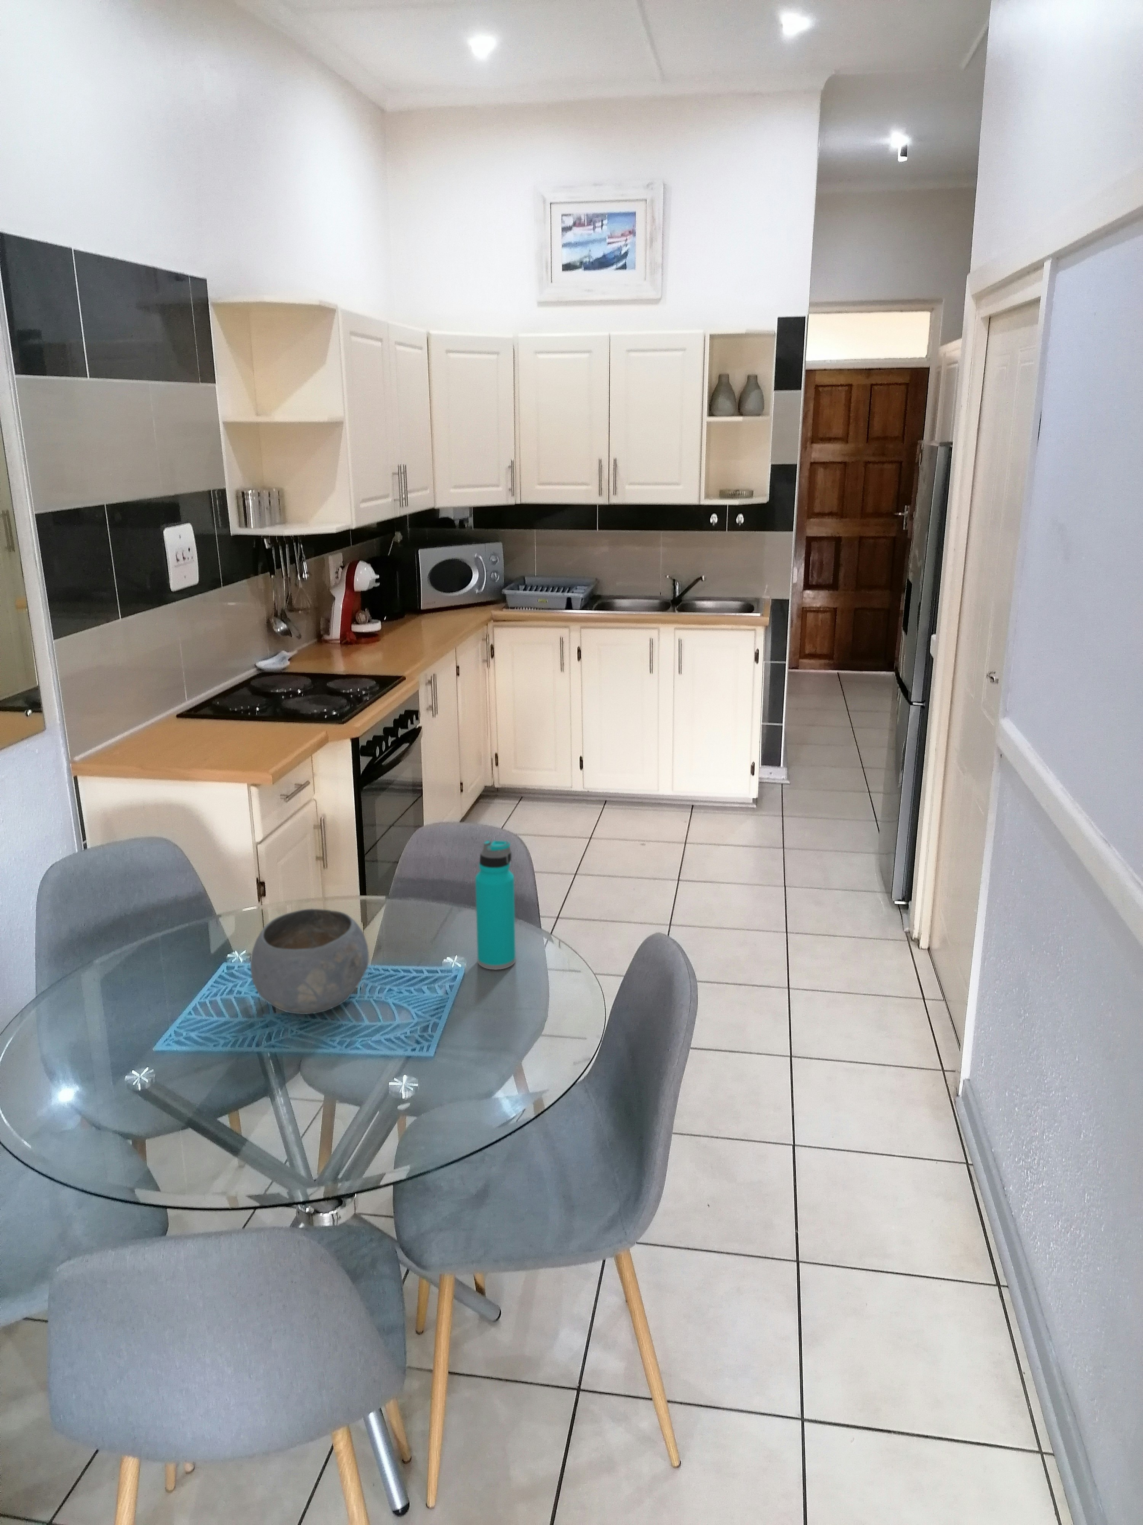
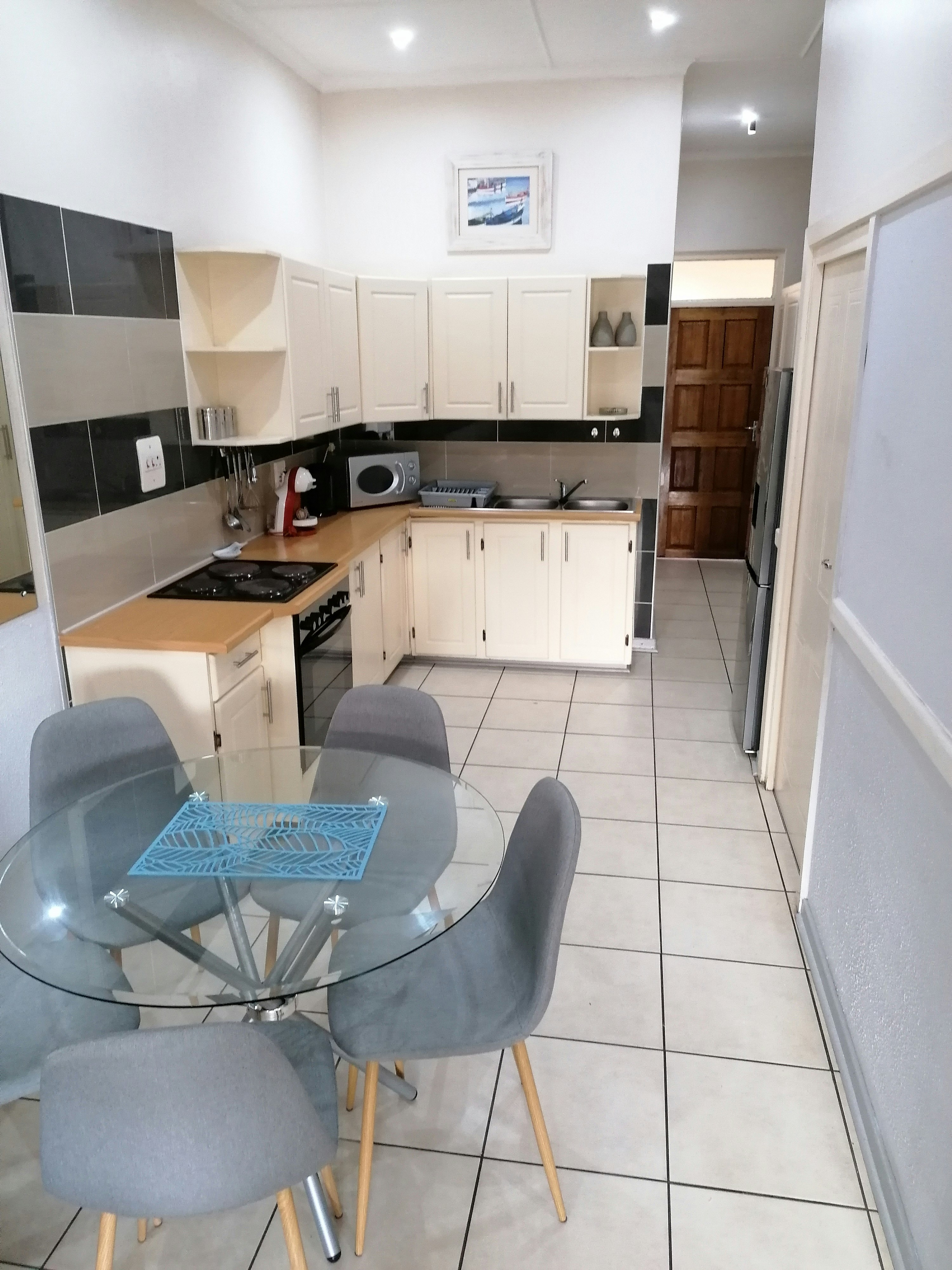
- water bottle (495, 903)
- bowl (310, 964)
